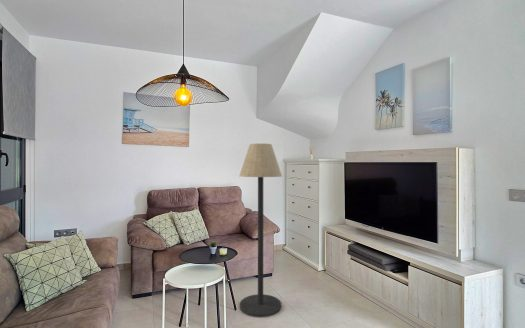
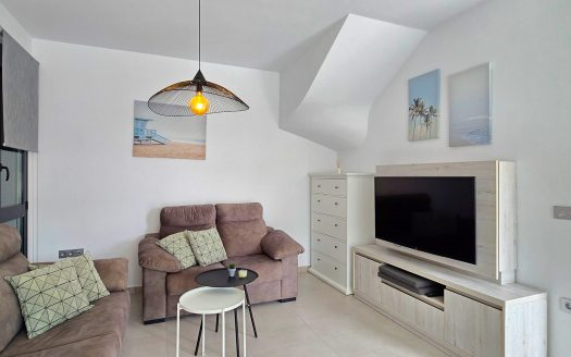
- floor lamp (260, 225)
